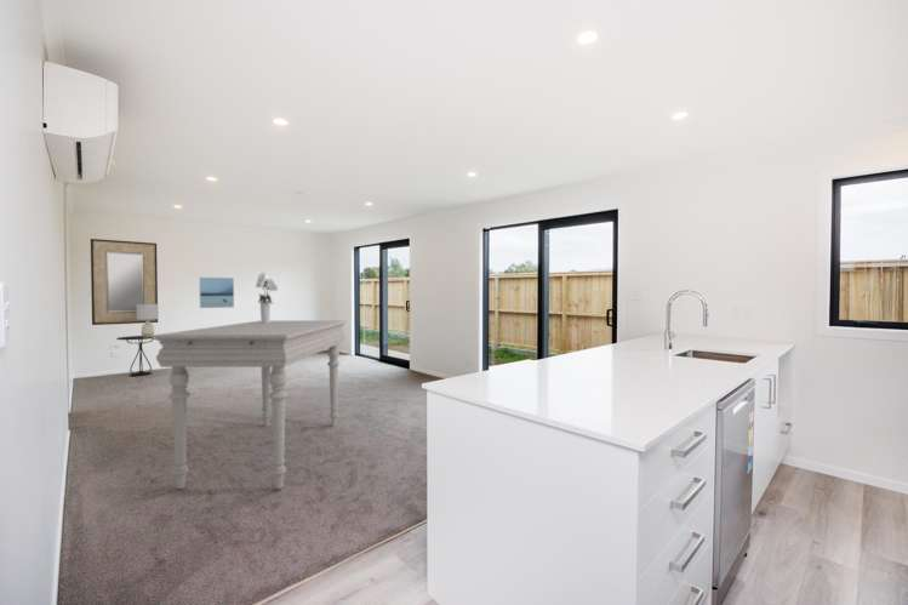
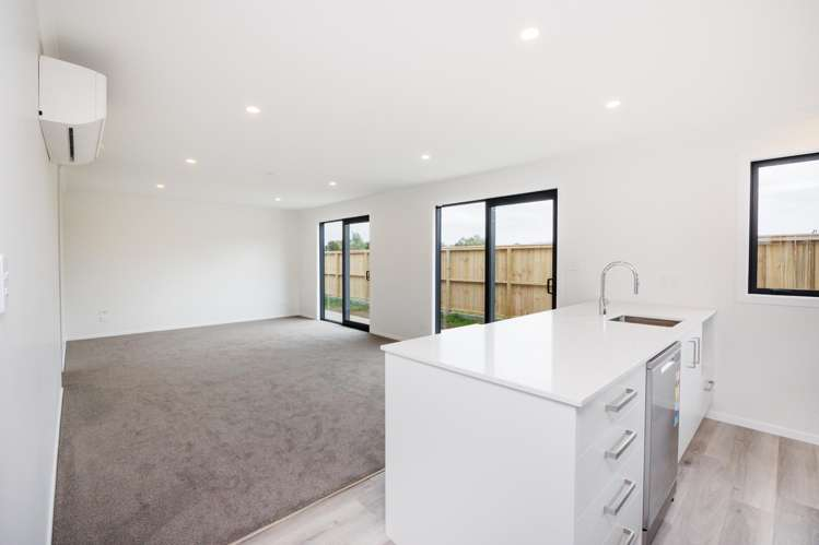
- bouquet (265, 297)
- home mirror (125, 282)
- dining table (269, 388)
- side table (141, 355)
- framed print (217, 292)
- lamp (147, 319)
